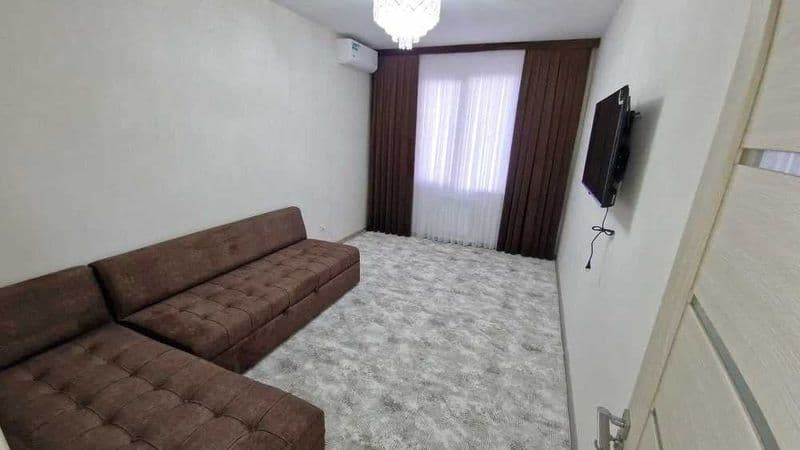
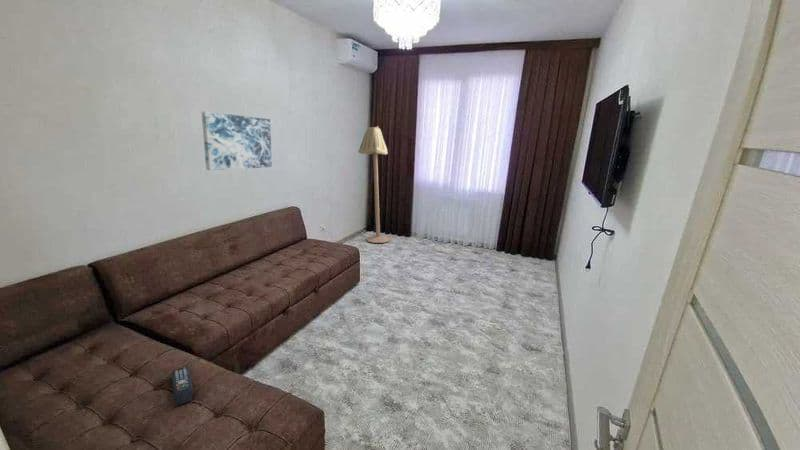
+ floor lamp (374, 184)
+ wall art (240, 142)
+ remote control (182, 383)
